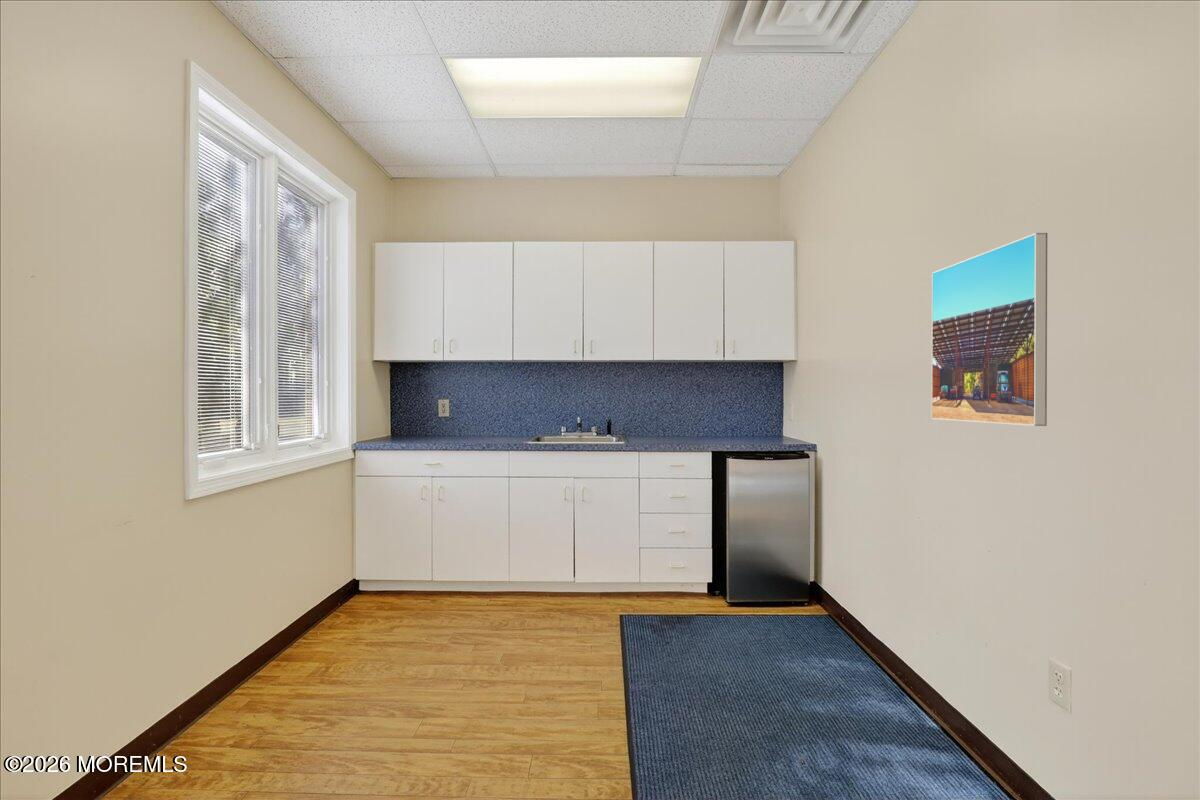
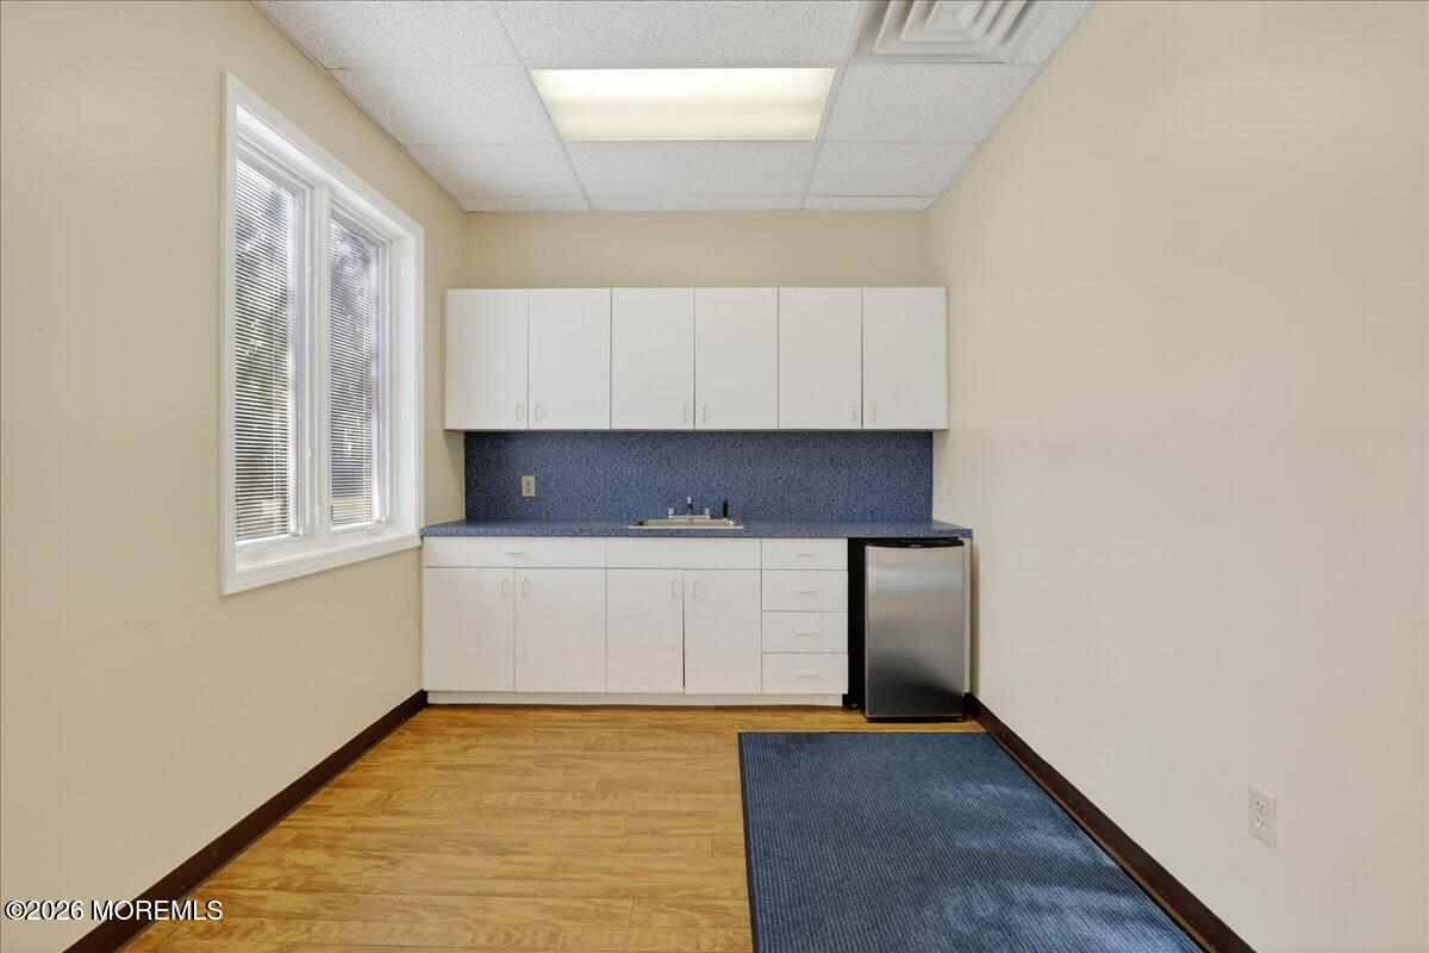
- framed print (981, 338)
